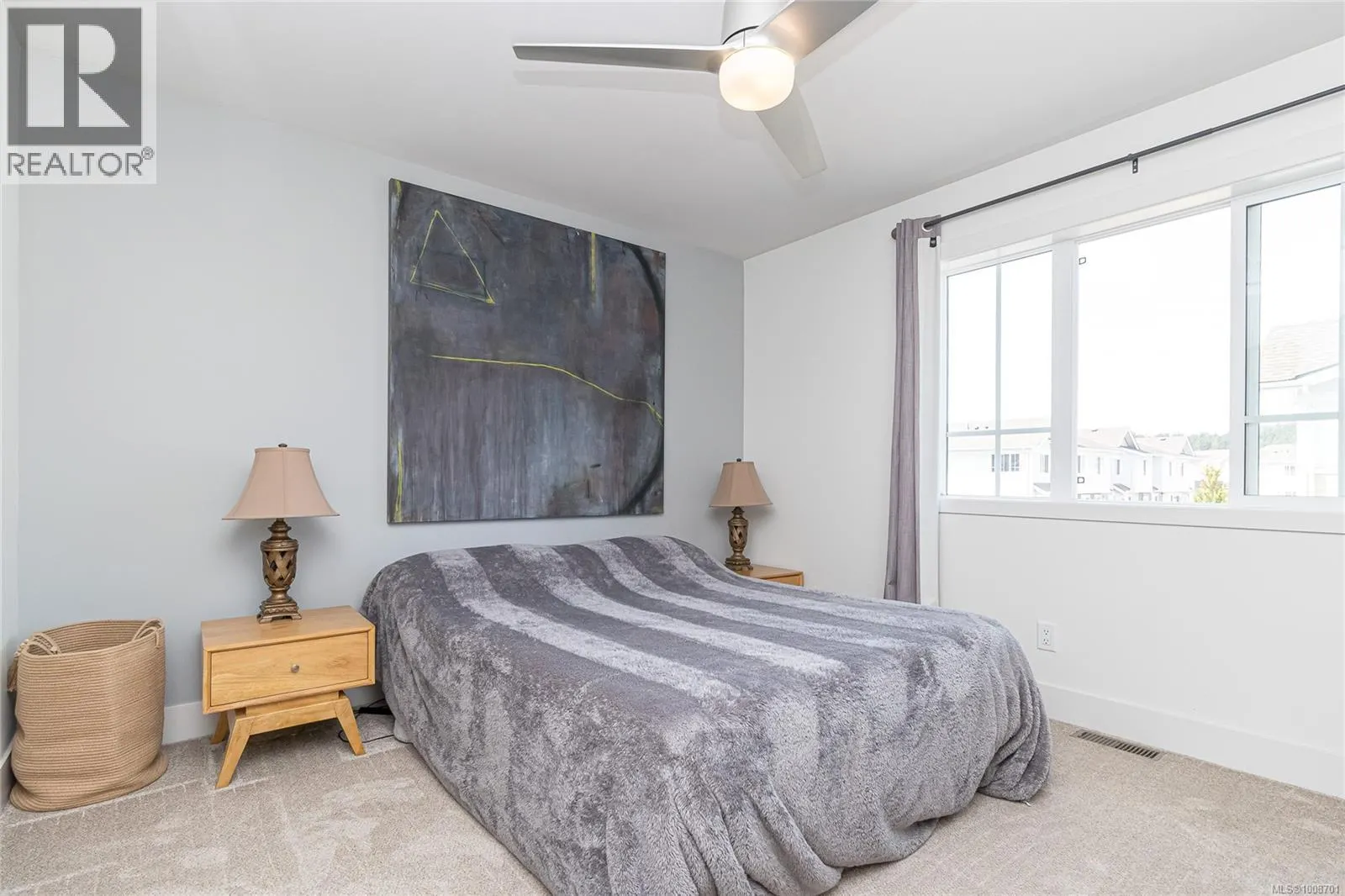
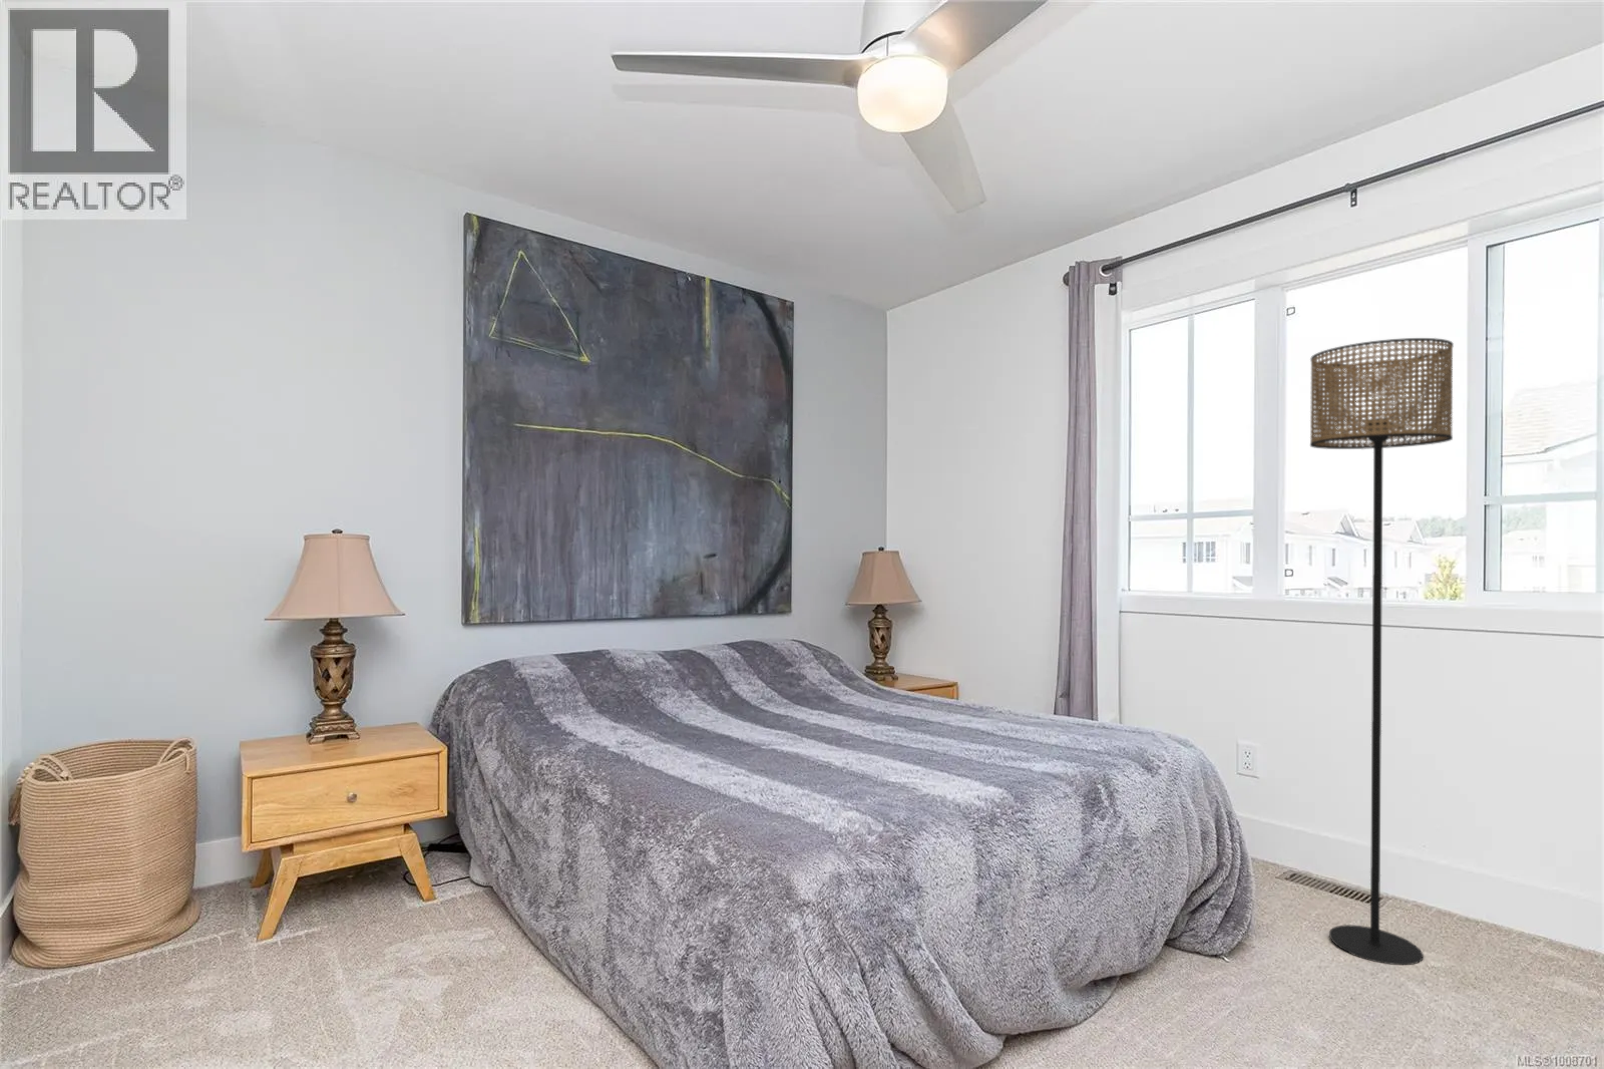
+ floor lamp (1376, 649)
